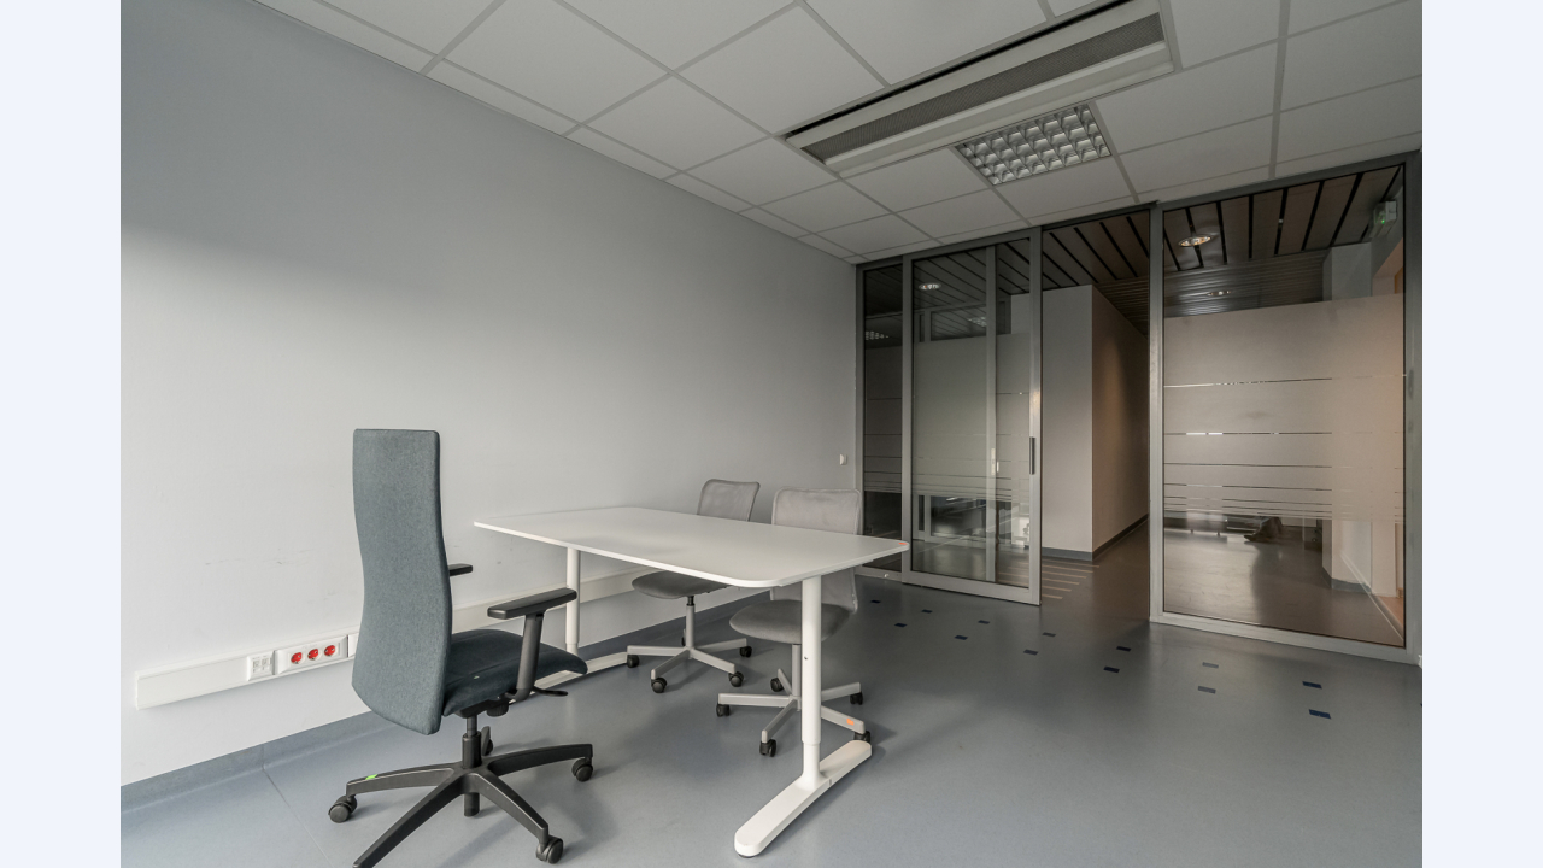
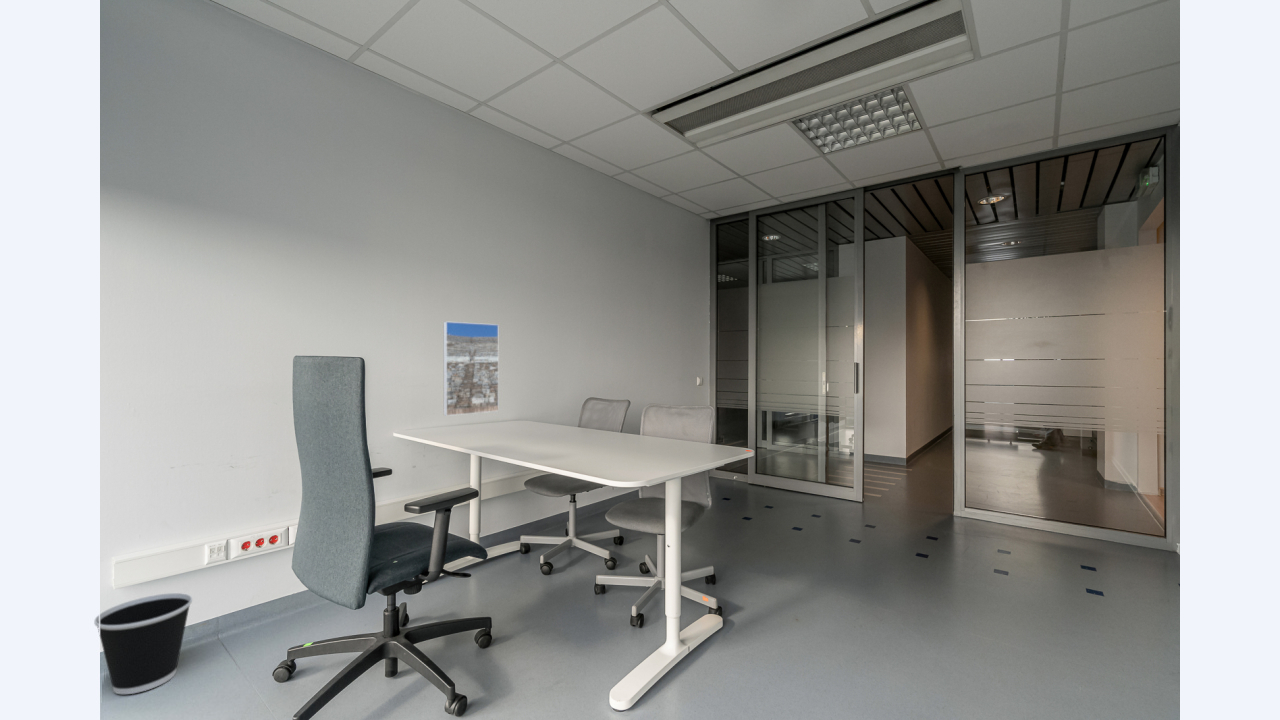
+ wastebasket (145, 644)
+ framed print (472, 368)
